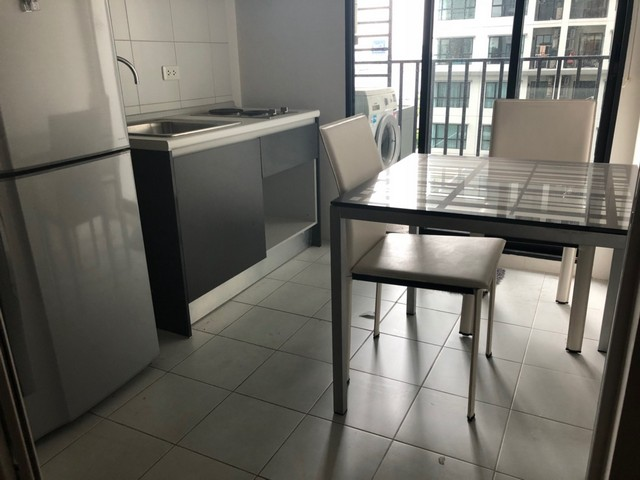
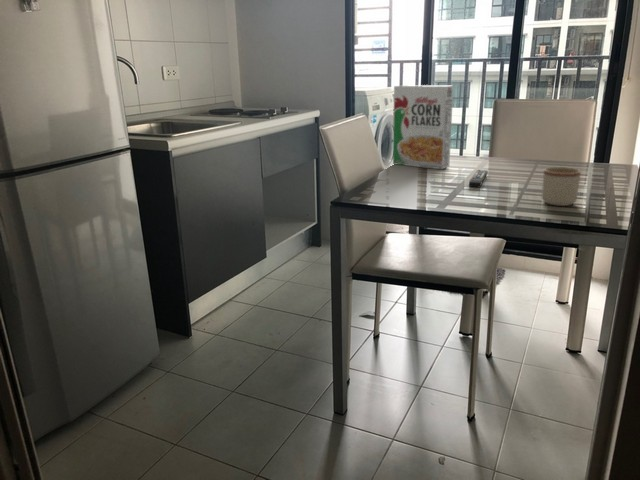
+ mug (562, 185)
+ remote control (478, 177)
+ cereal box (421, 126)
